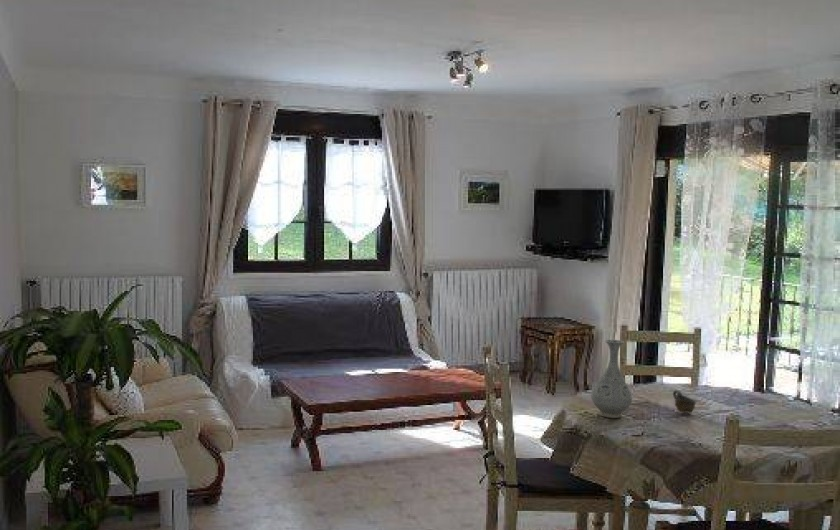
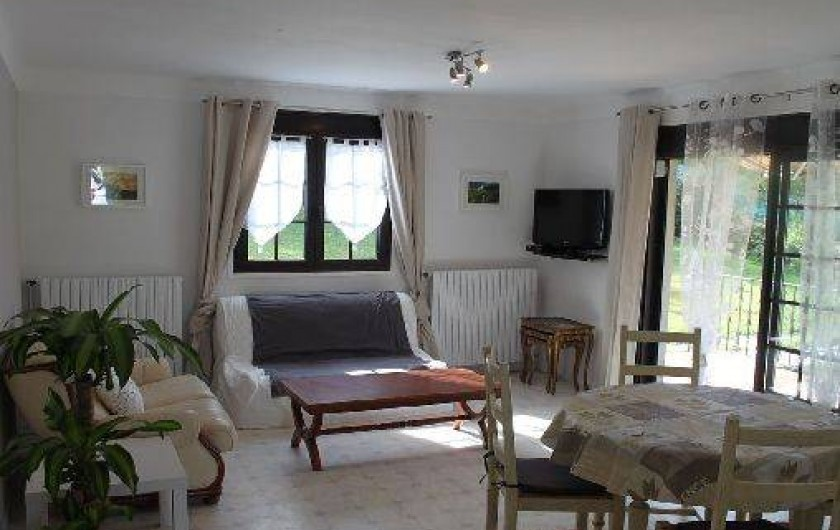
- cup (685, 402)
- vase (612, 378)
